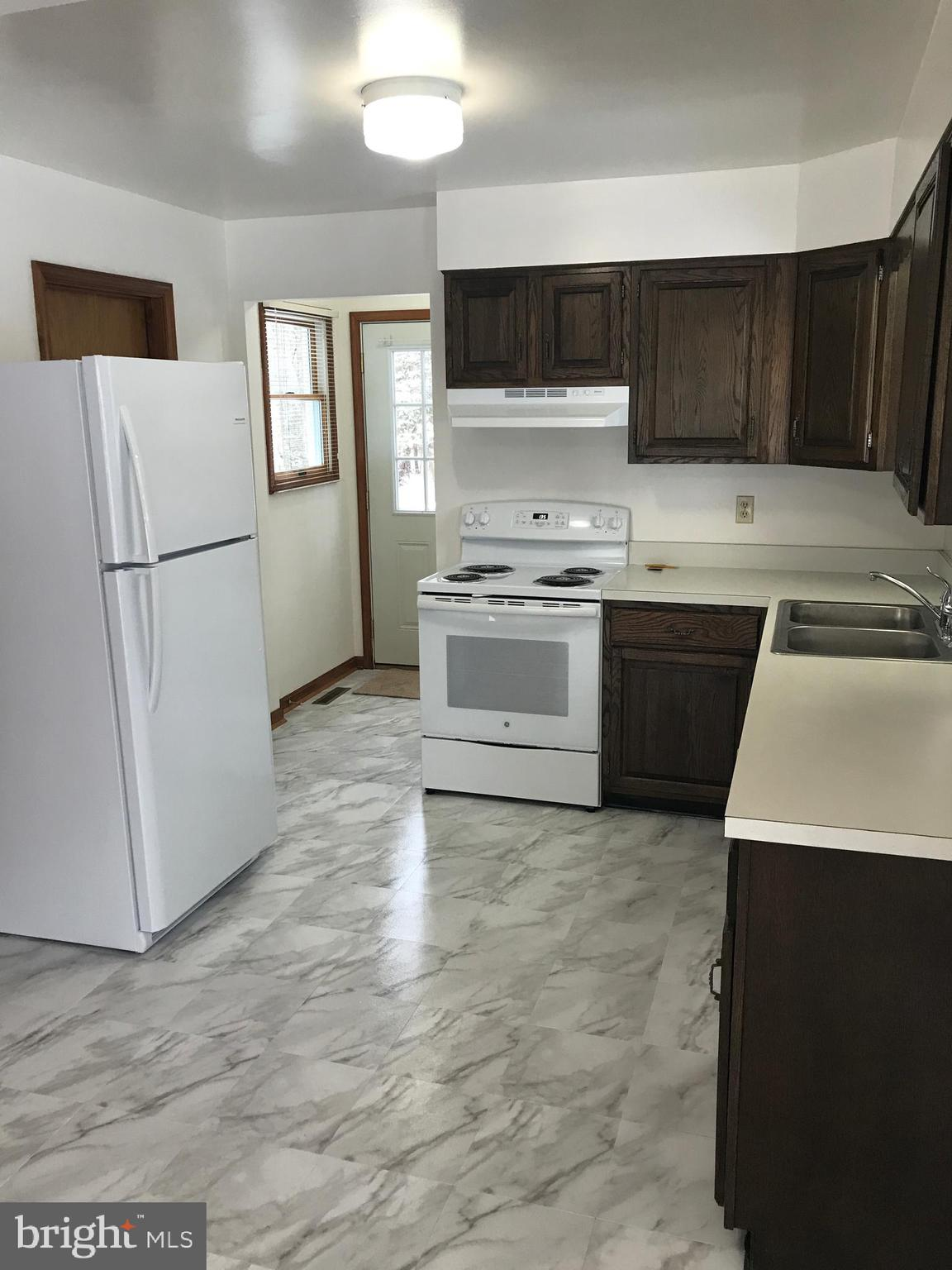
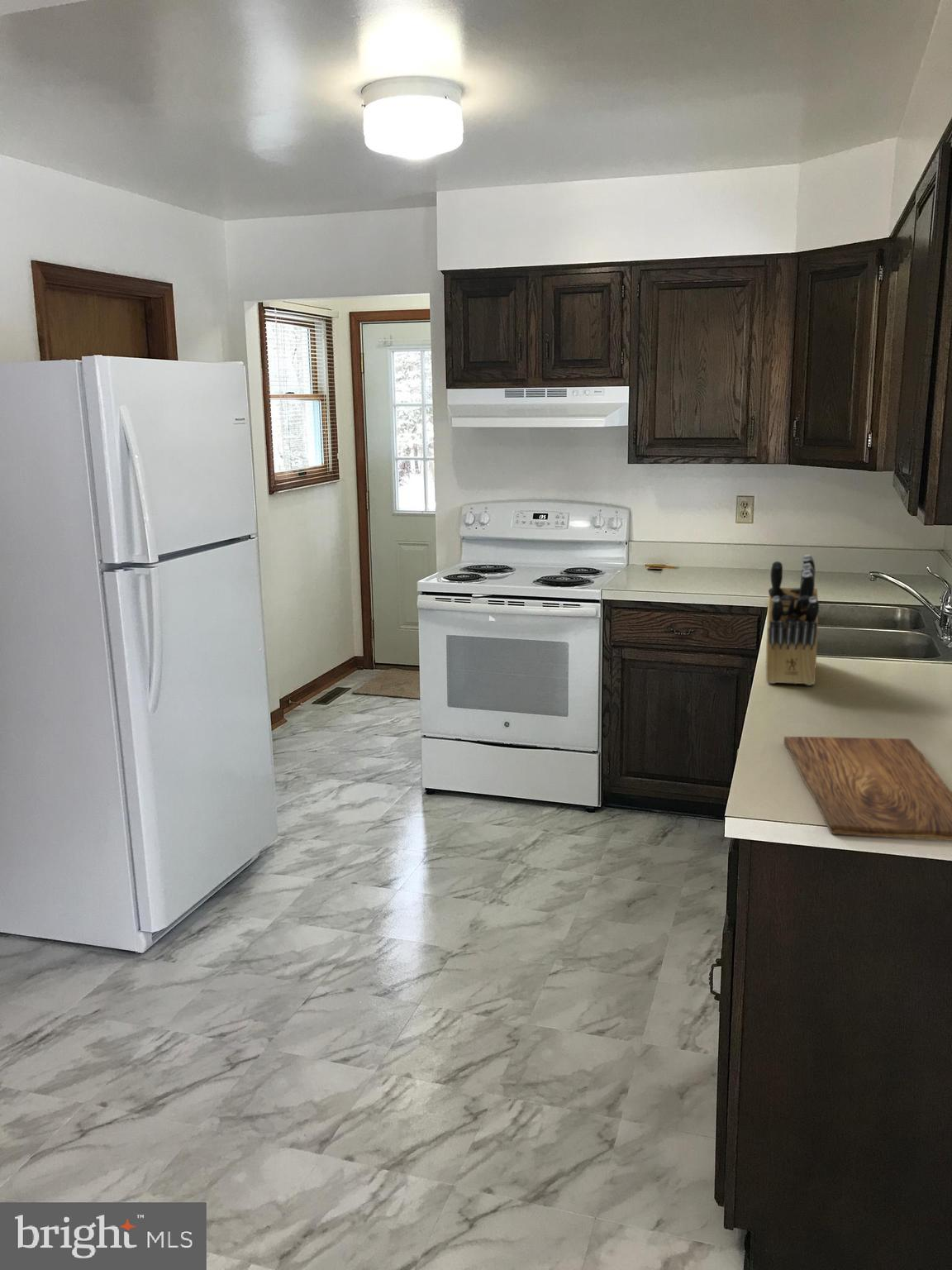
+ knife block (792, 613)
+ cutting board (873, 781)
